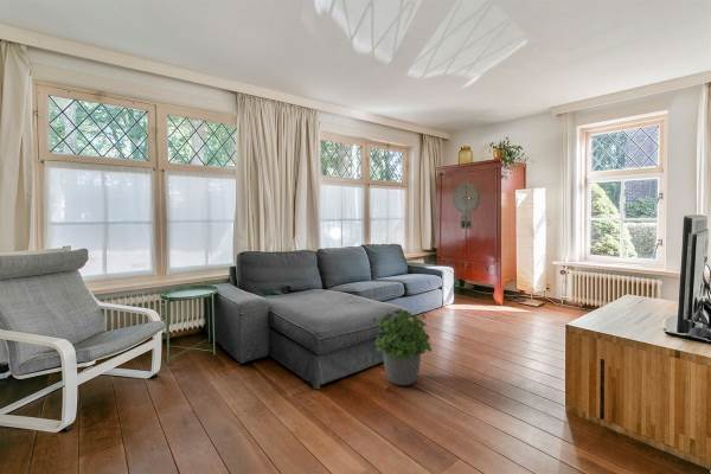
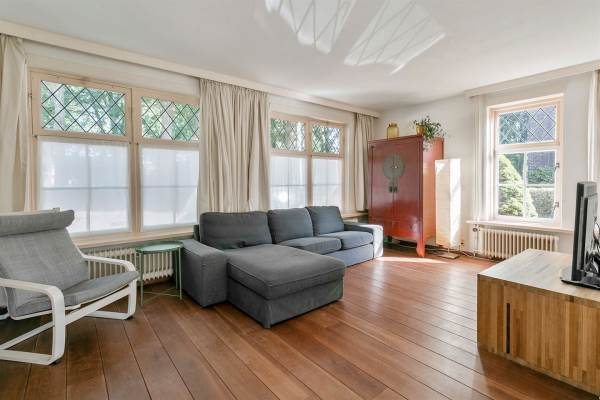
- potted plant (403, 344)
